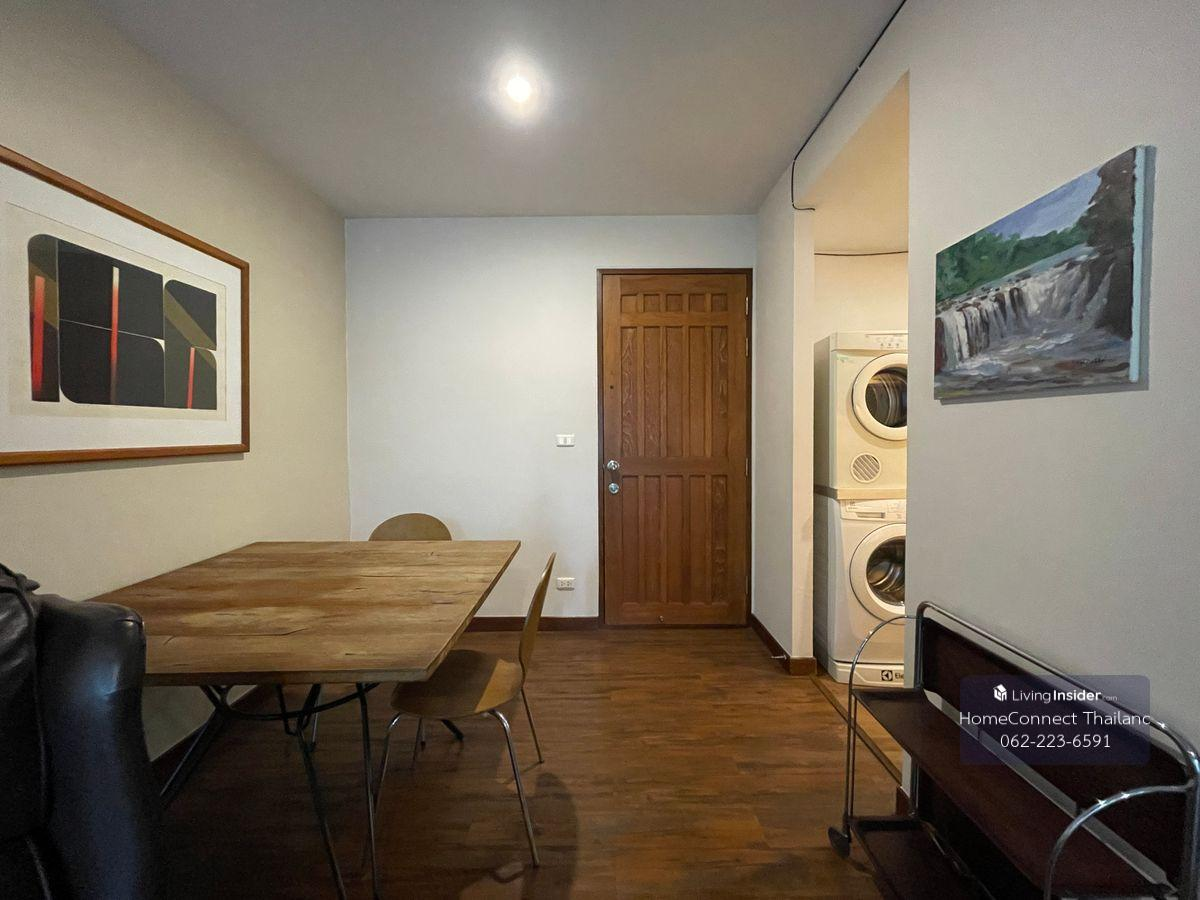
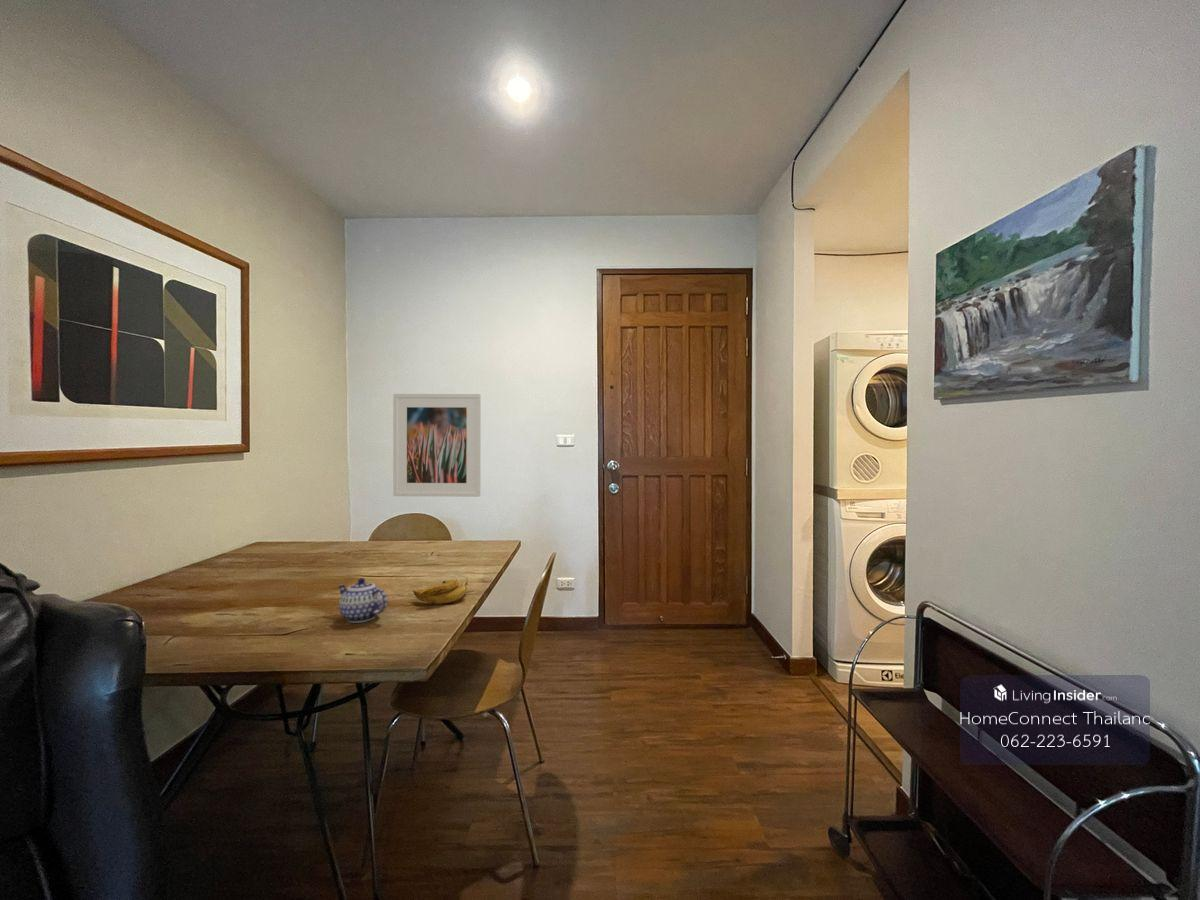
+ banana (441, 588)
+ teapot (361, 598)
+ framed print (436, 445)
